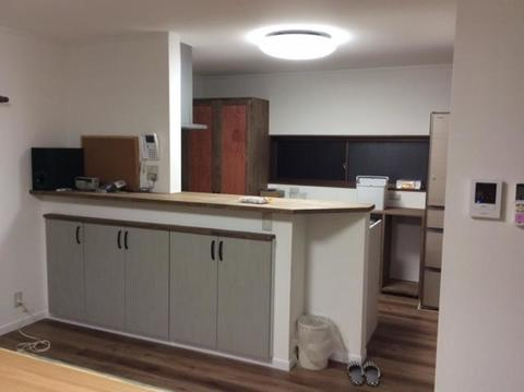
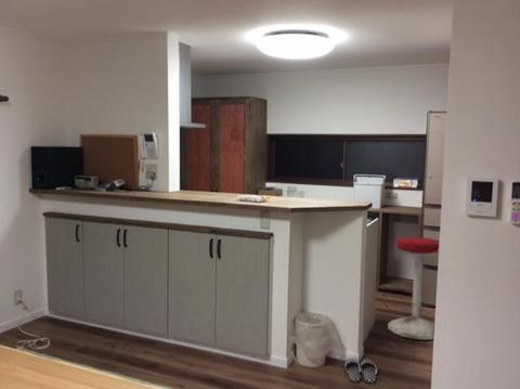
+ stool (417, 285)
